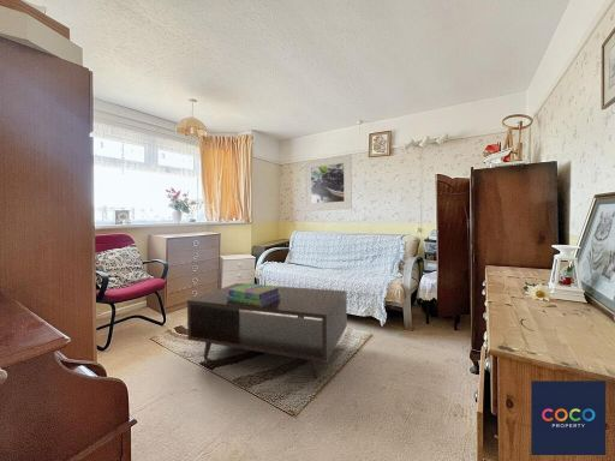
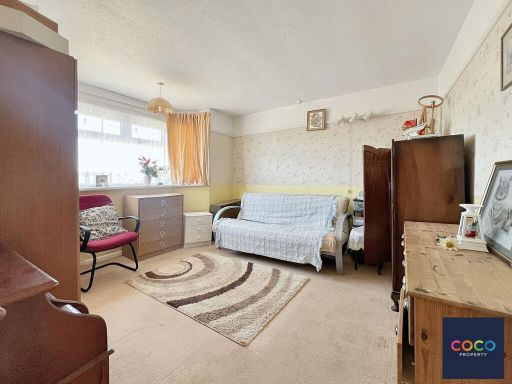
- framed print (327, 184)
- stack of books (253, 293)
- coffee table (271, 323)
